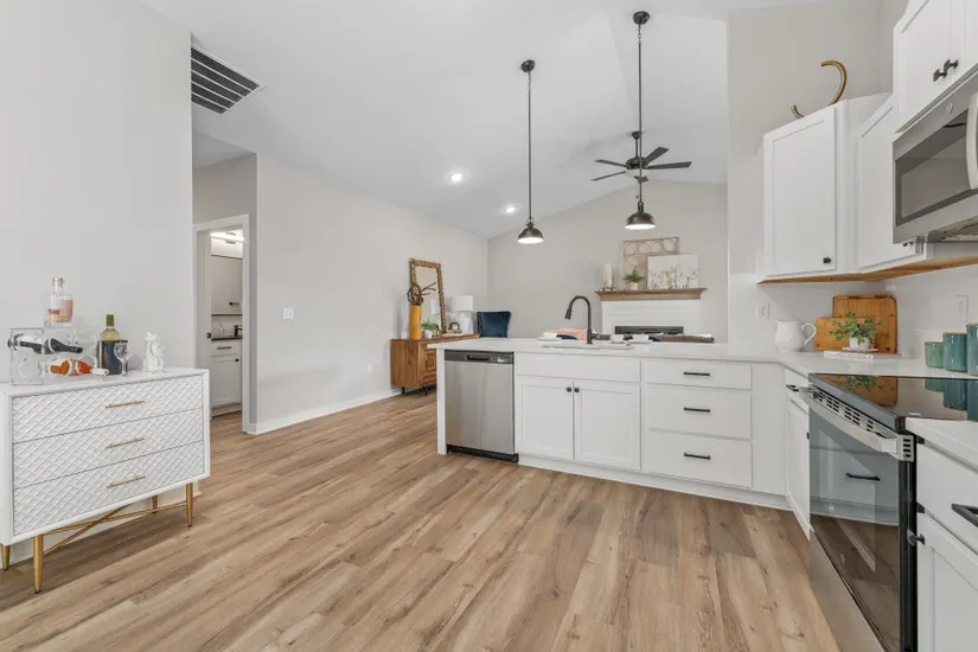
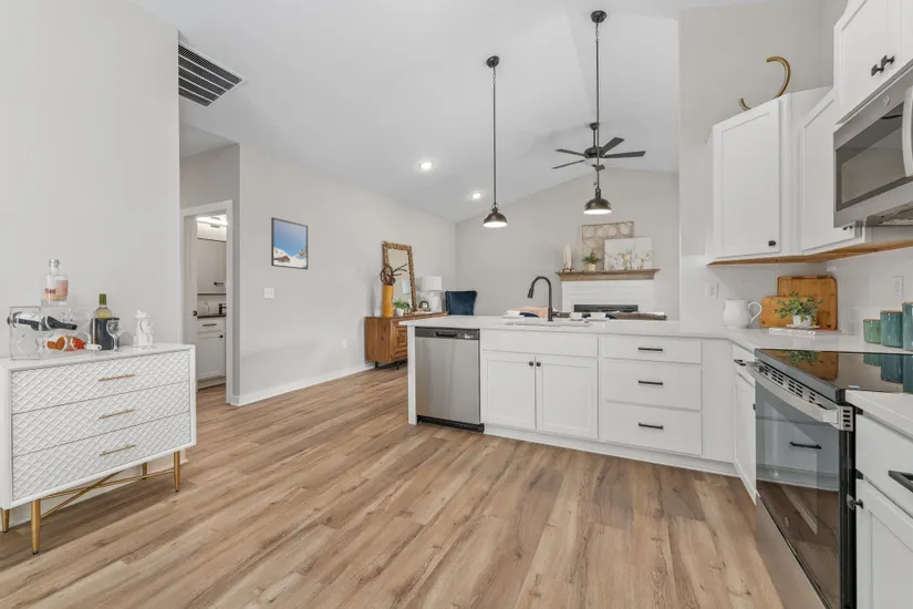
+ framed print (290, 245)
